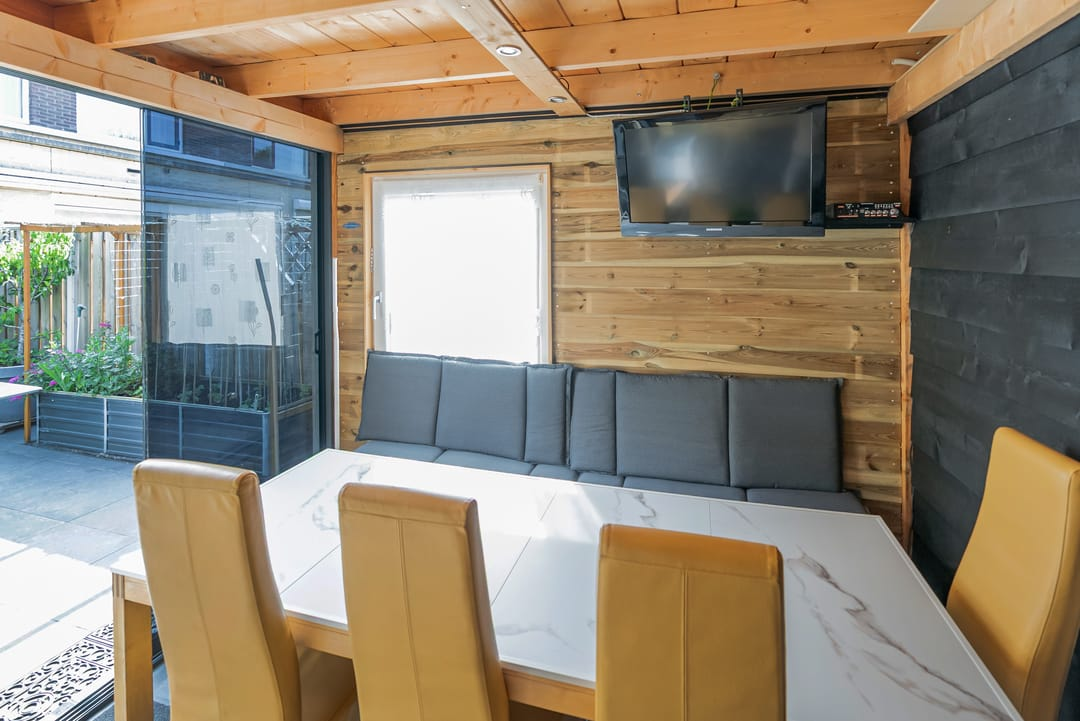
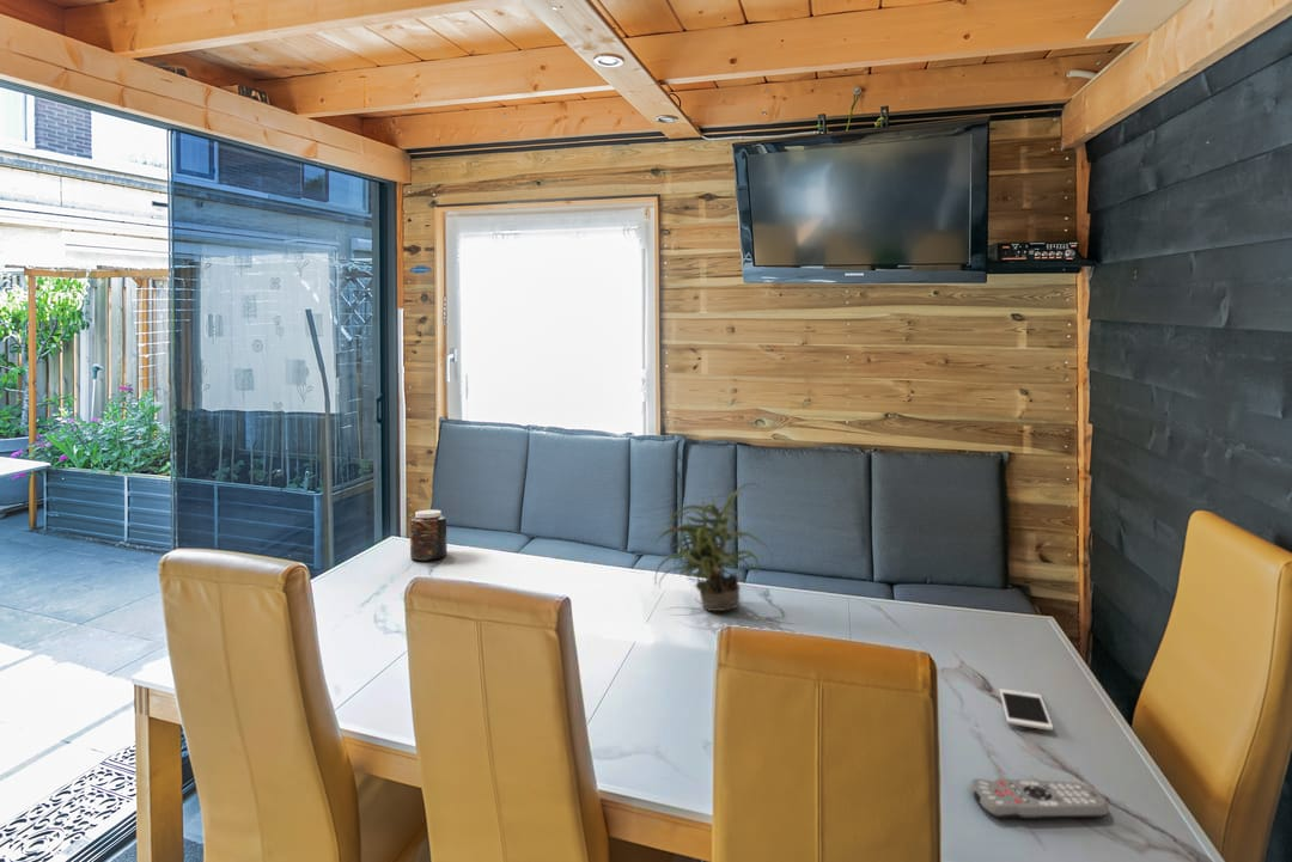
+ cell phone (1024, 708)
+ potted plant (714, 548)
+ jar (428, 533)
+ remote control (1038, 799)
